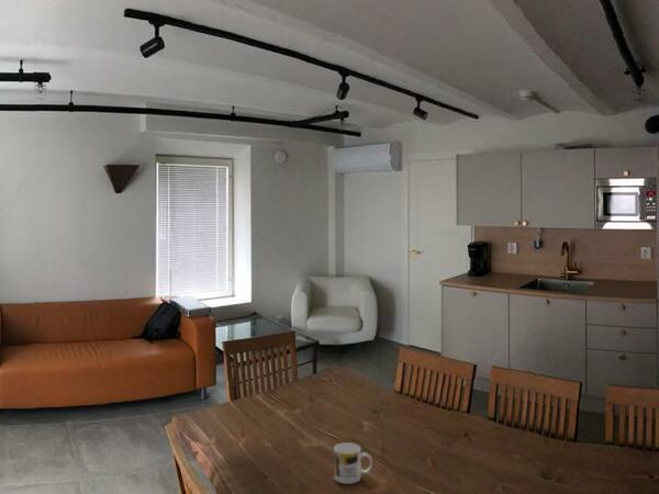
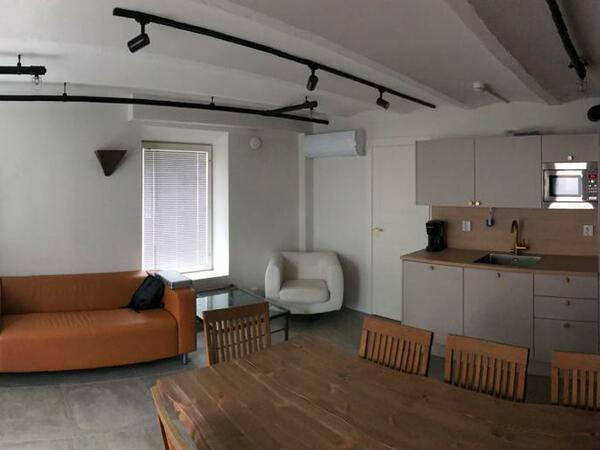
- mug (353, 463)
